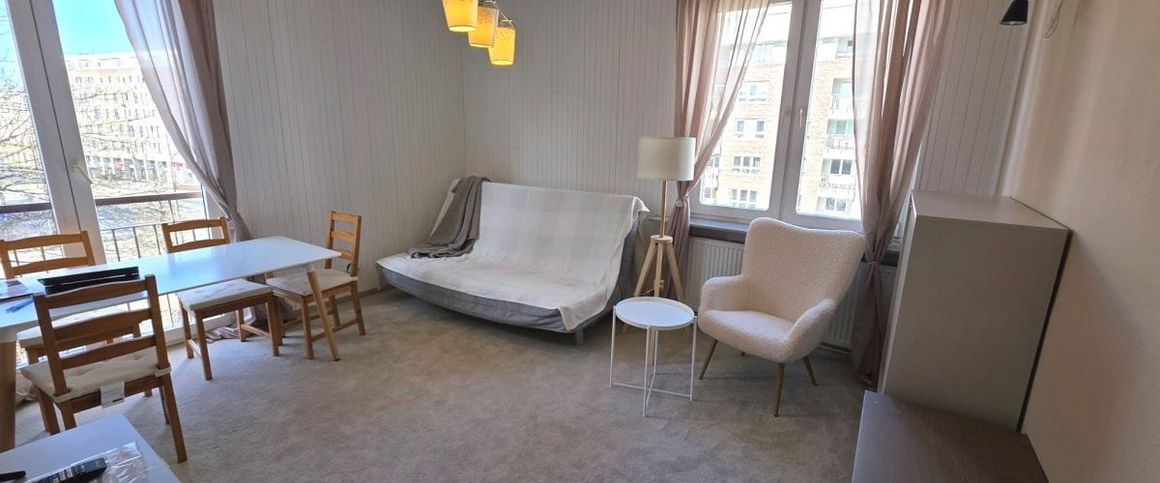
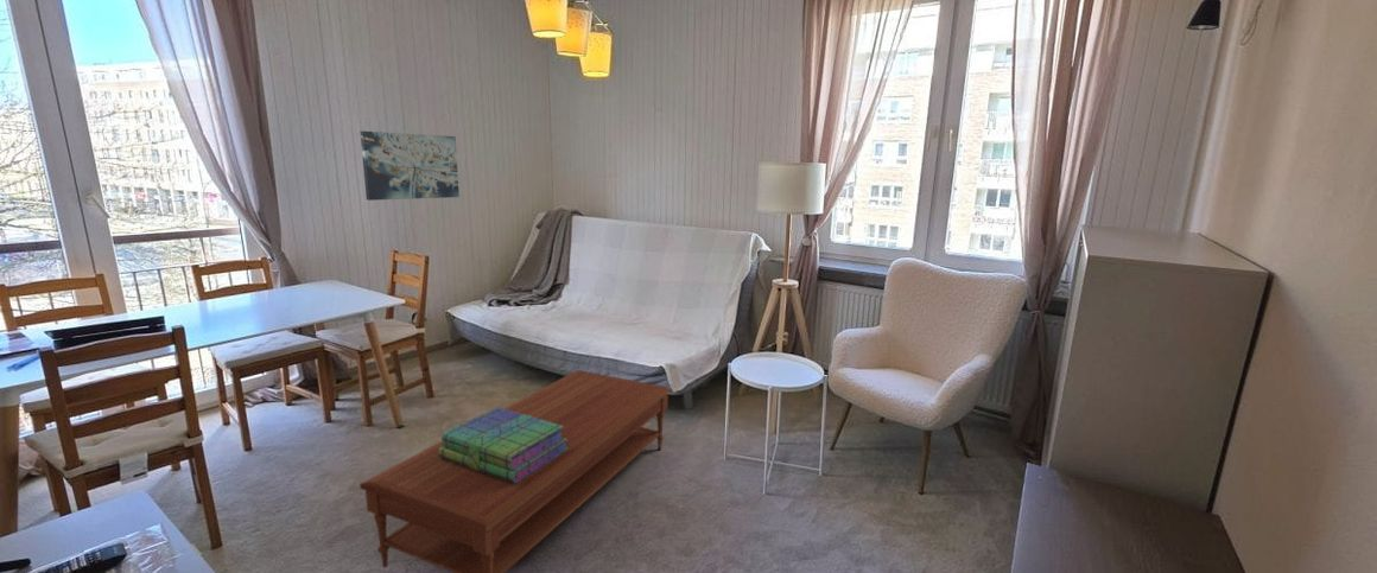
+ wall art (413, 166)
+ coffee table (545, 464)
+ stack of books (503, 440)
